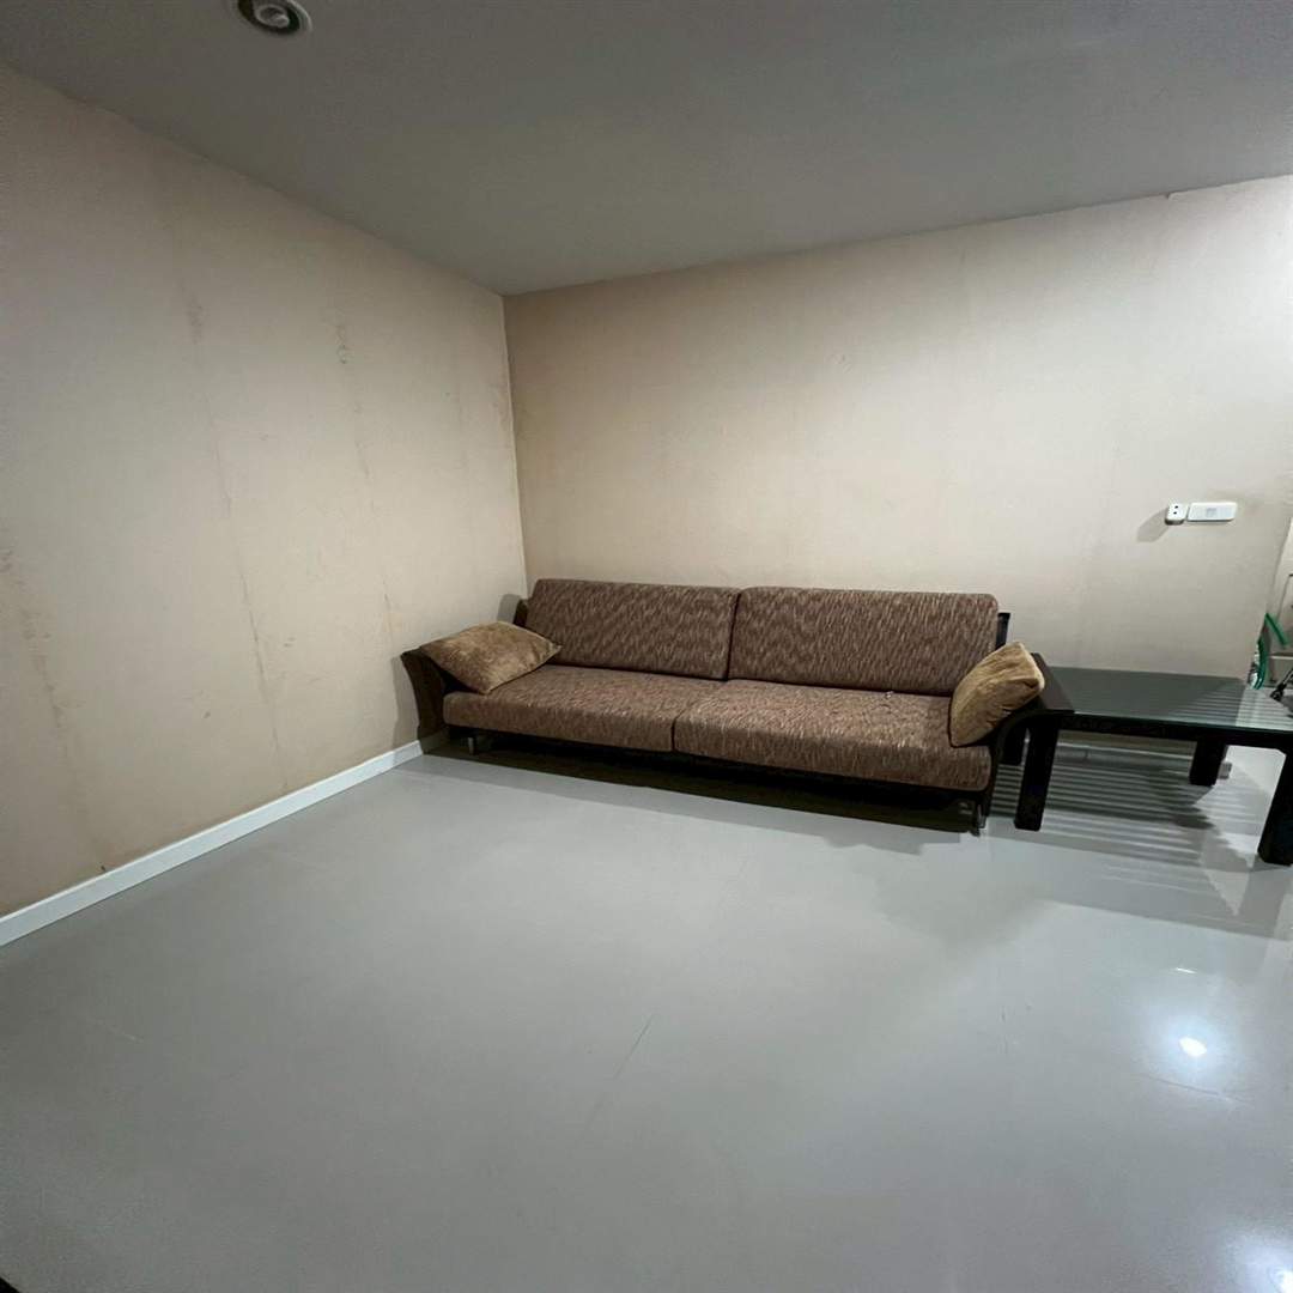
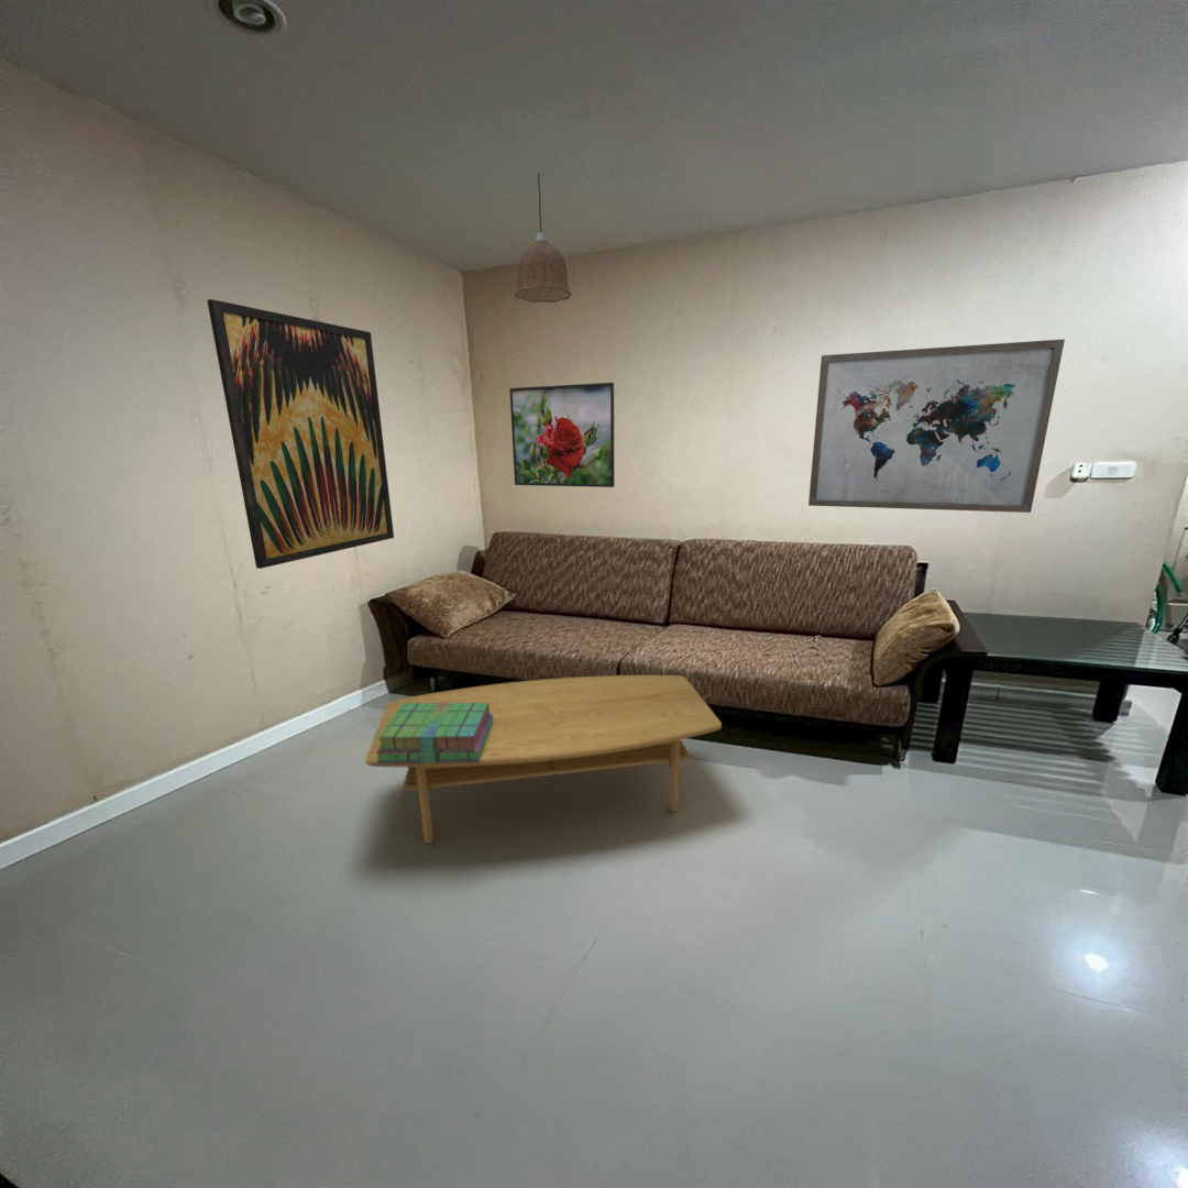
+ pendant lamp (540, 235)
+ stack of books (437, 728)
+ coffee table (548, 754)
+ wall art (922, 431)
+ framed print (561, 437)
+ wall art (318, 440)
